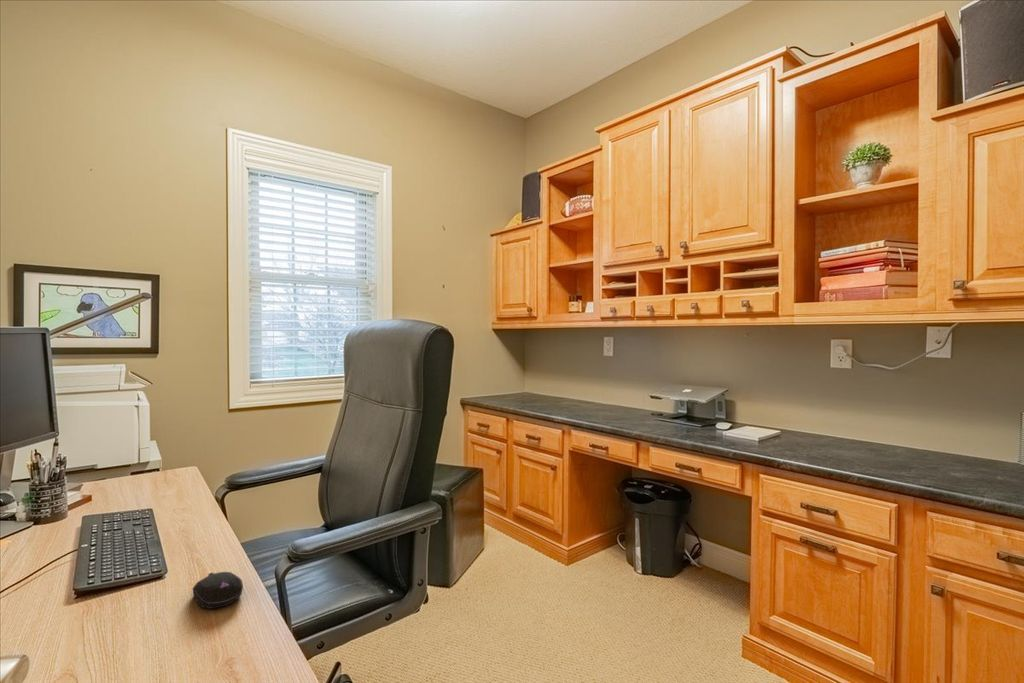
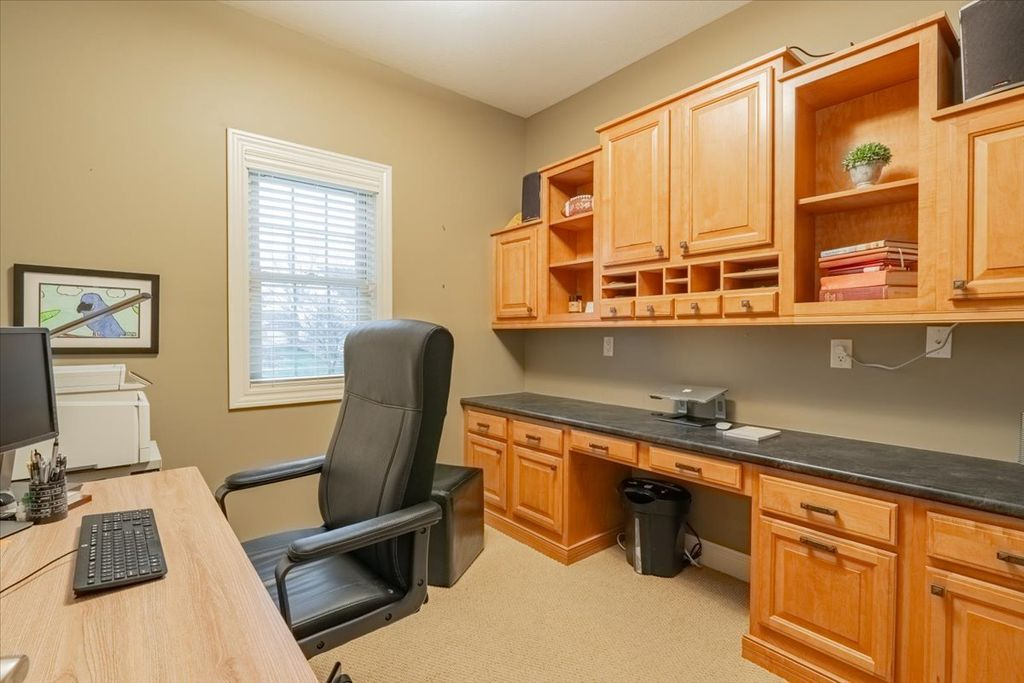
- computer mouse (217, 585)
